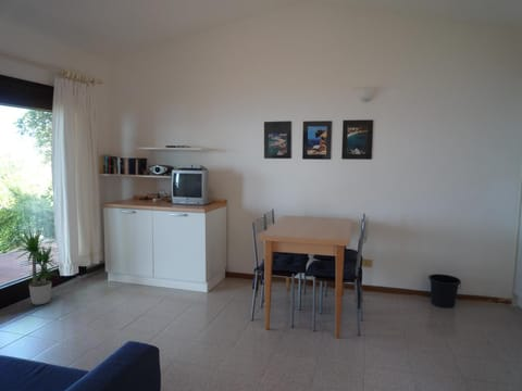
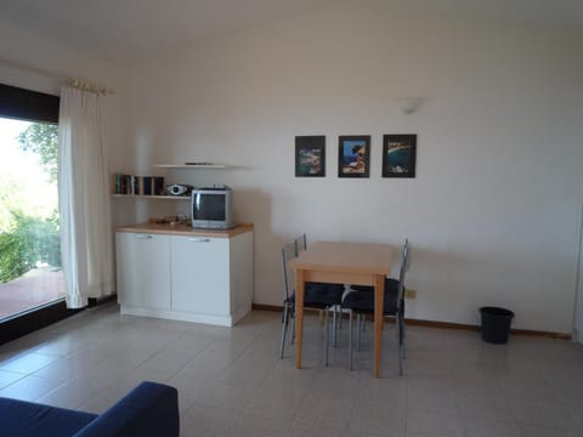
- potted plant (37, 266)
